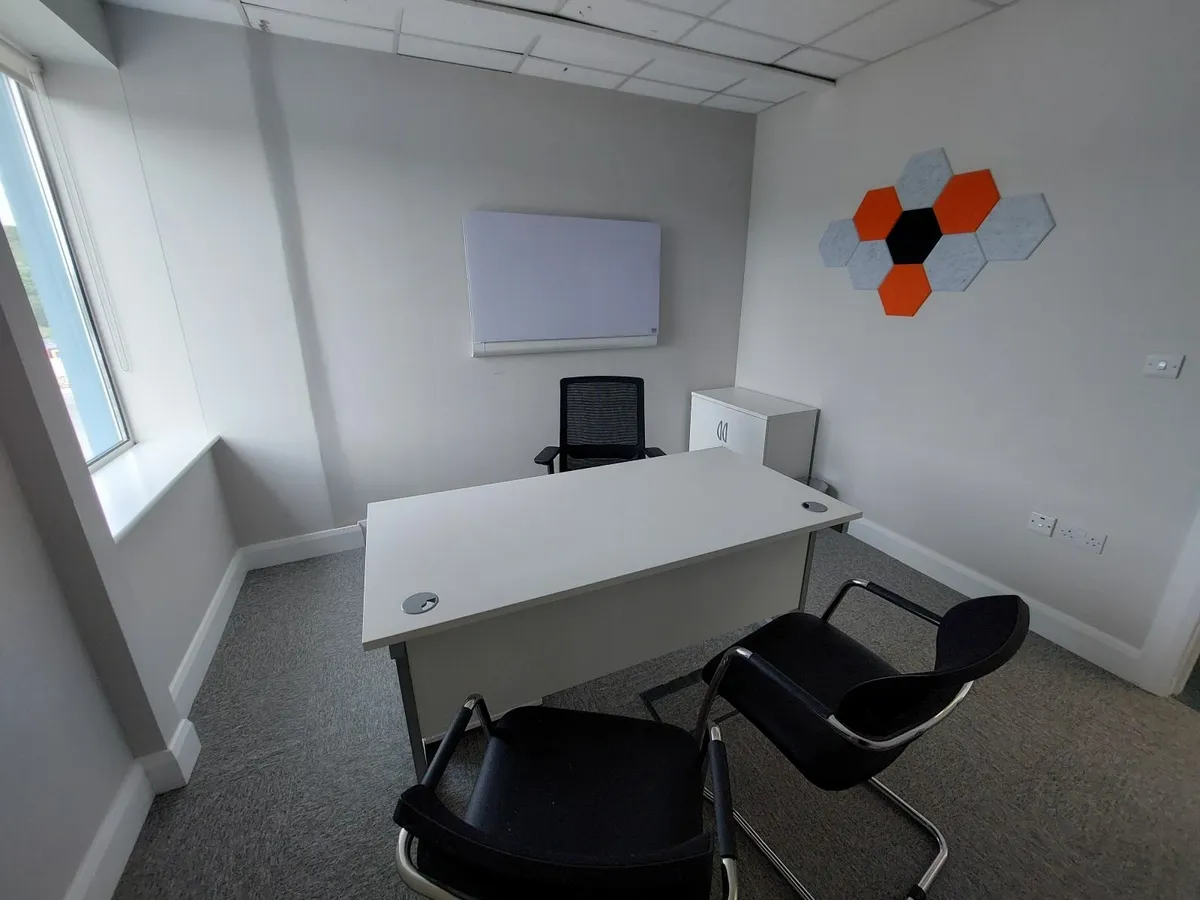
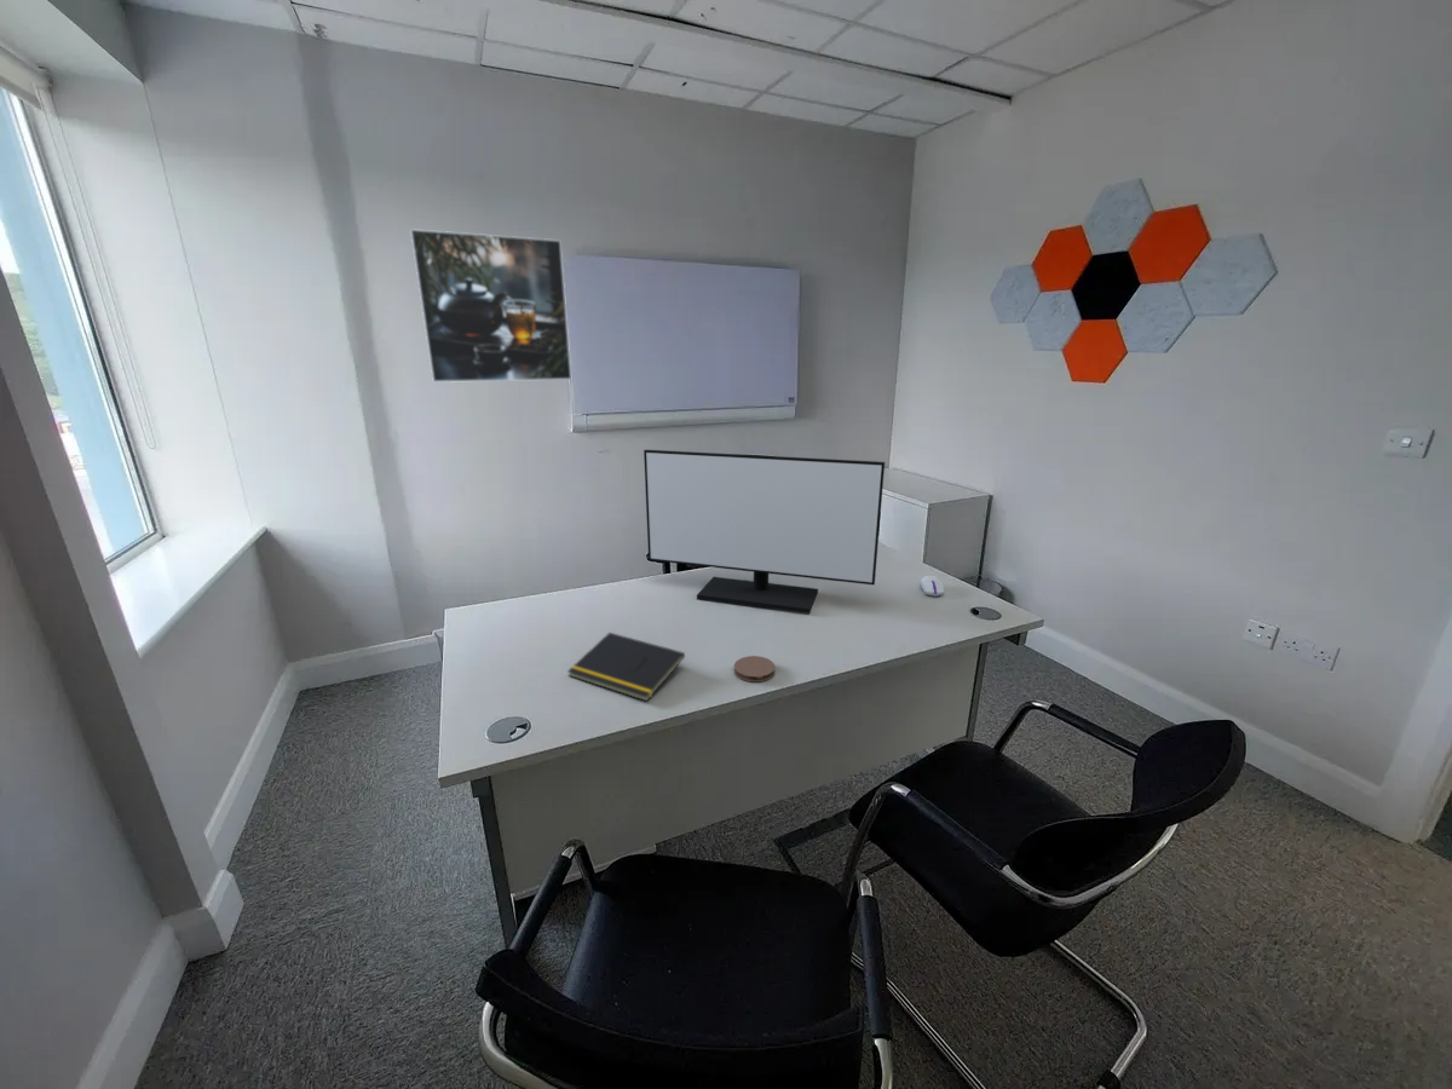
+ notepad (626, 663)
+ computer mouse (932, 584)
+ monitor (759, 528)
+ coaster (754, 668)
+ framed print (497, 310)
